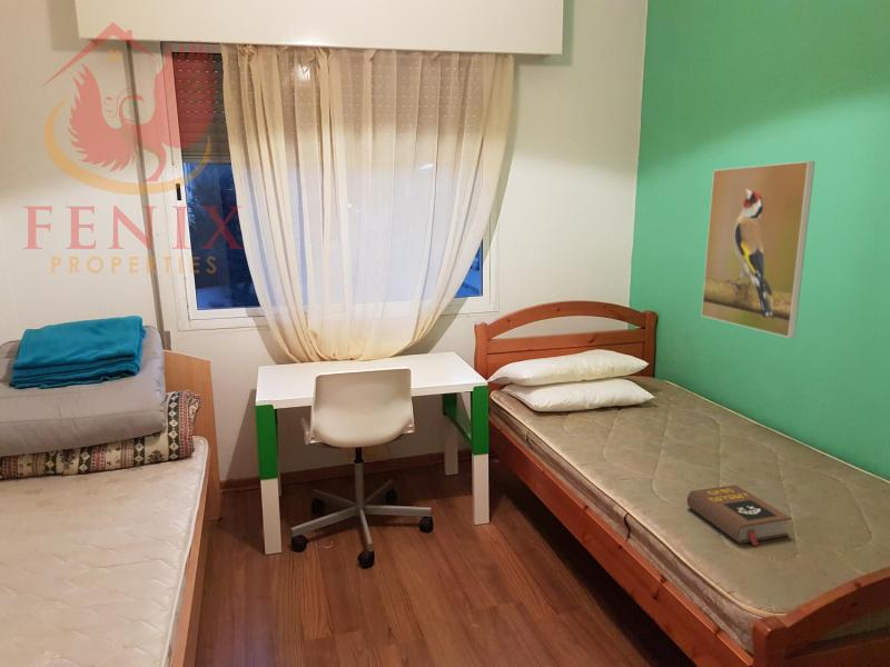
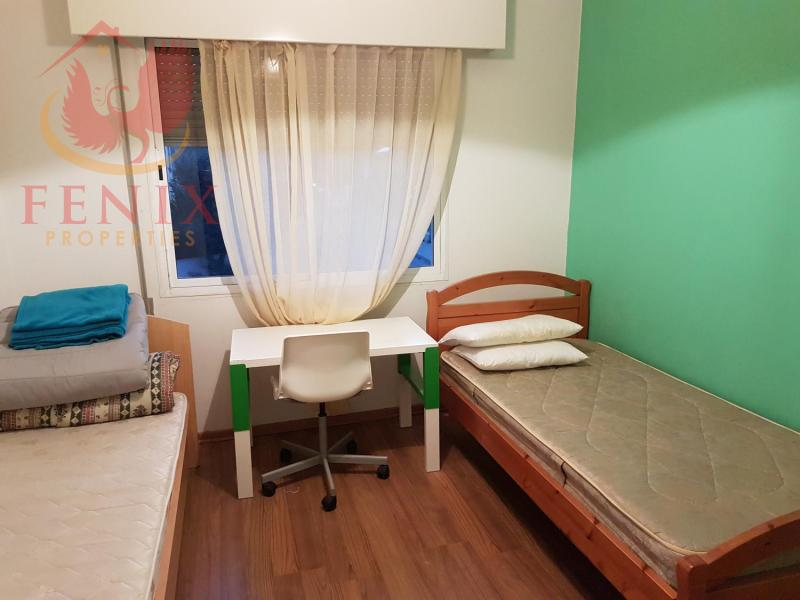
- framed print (751, 248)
- book (739, 514)
